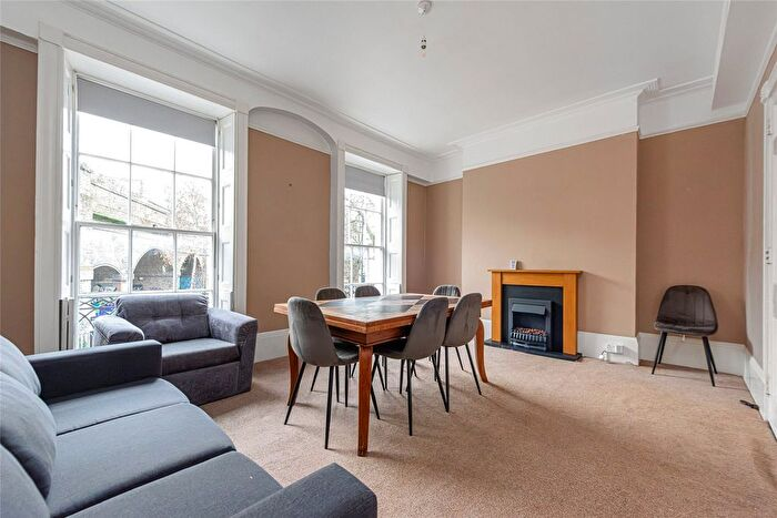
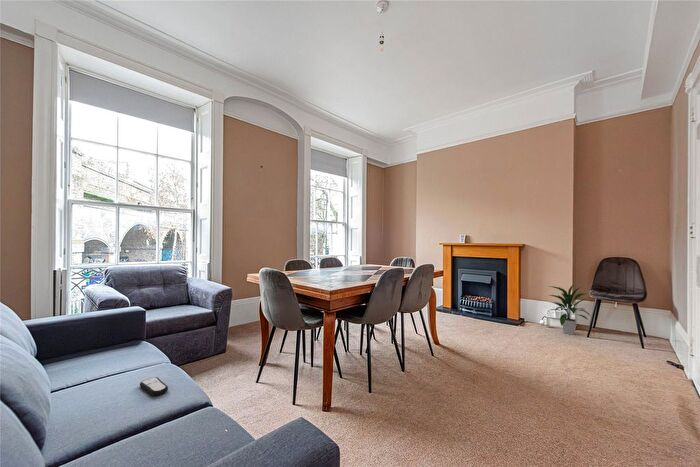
+ remote control (154, 385)
+ indoor plant (568, 307)
